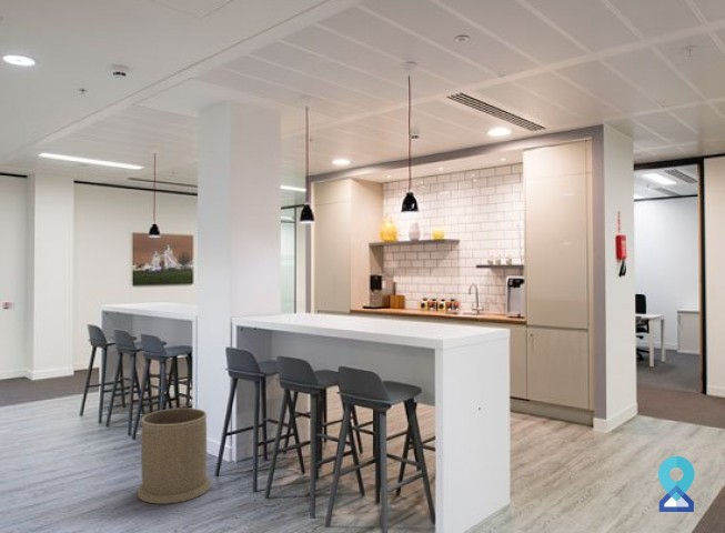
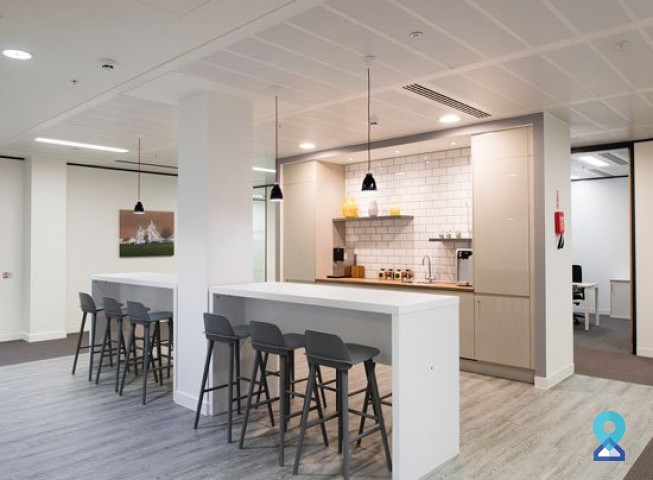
- trash can (174, 452)
